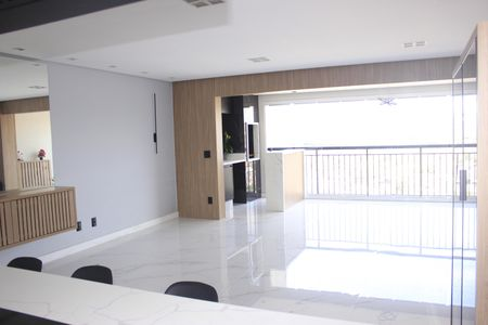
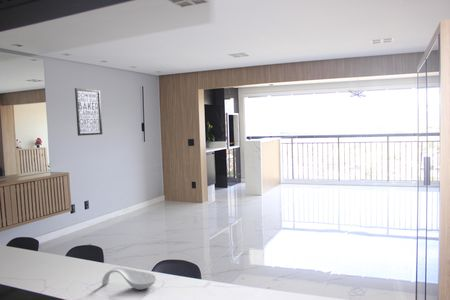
+ spoon rest (129, 277)
+ wall art (89, 112)
